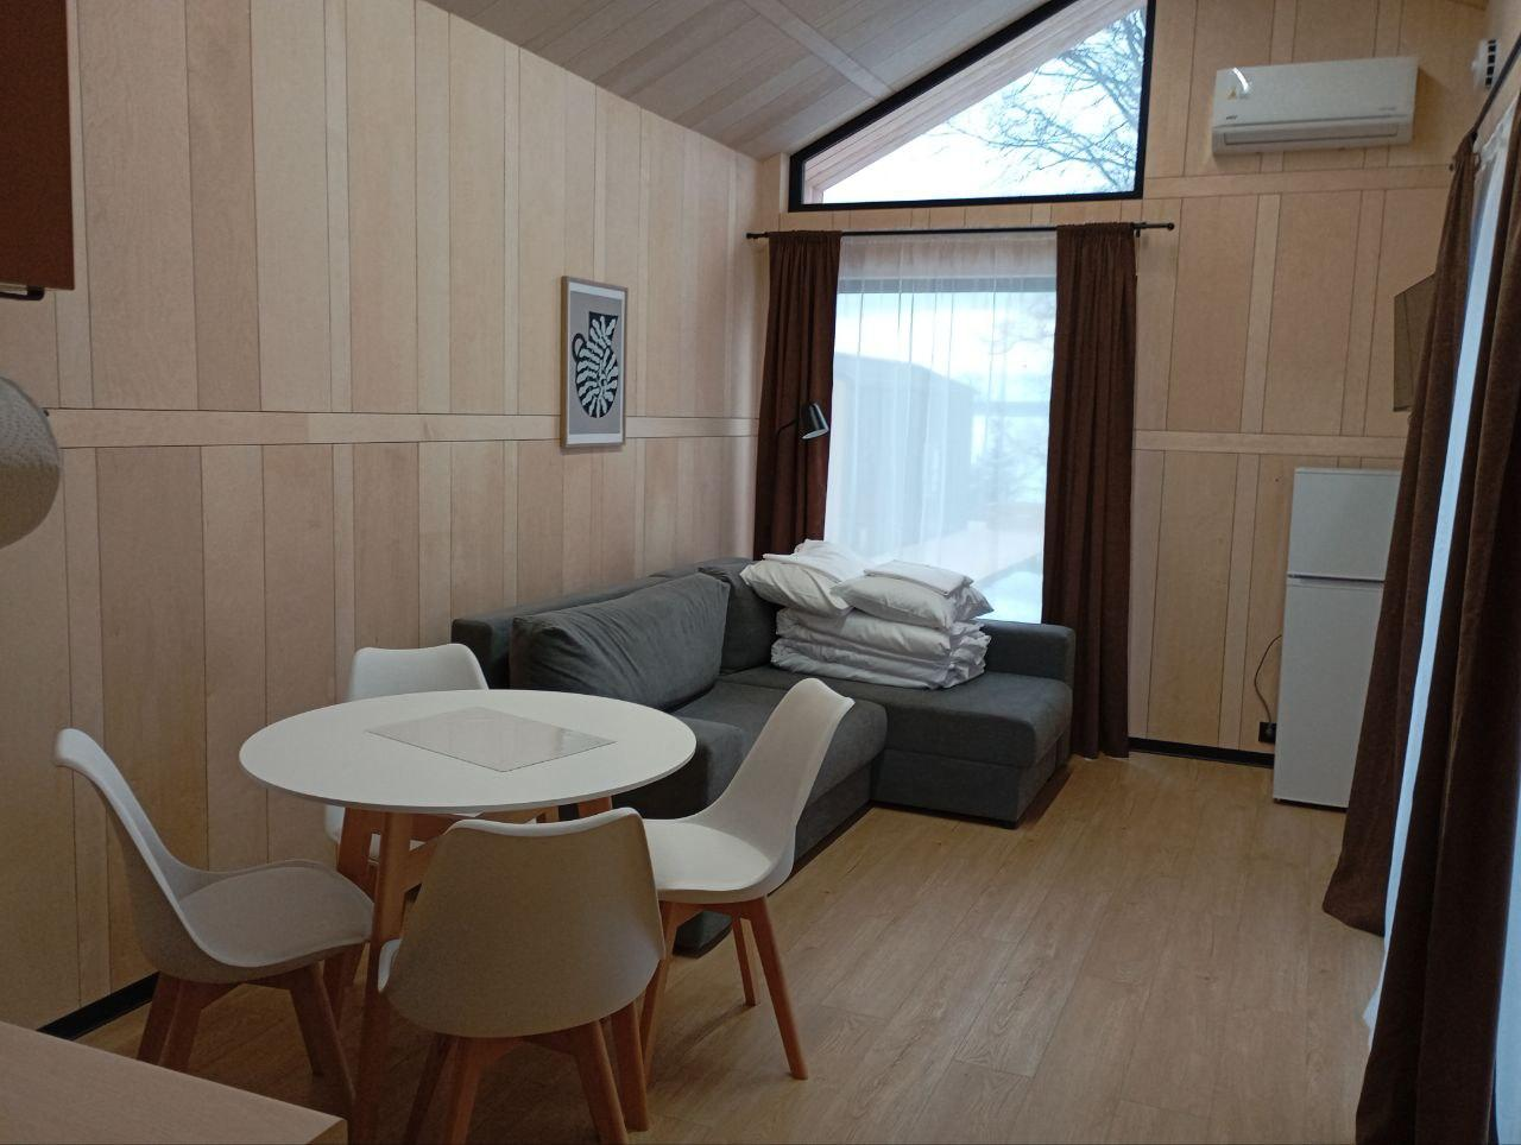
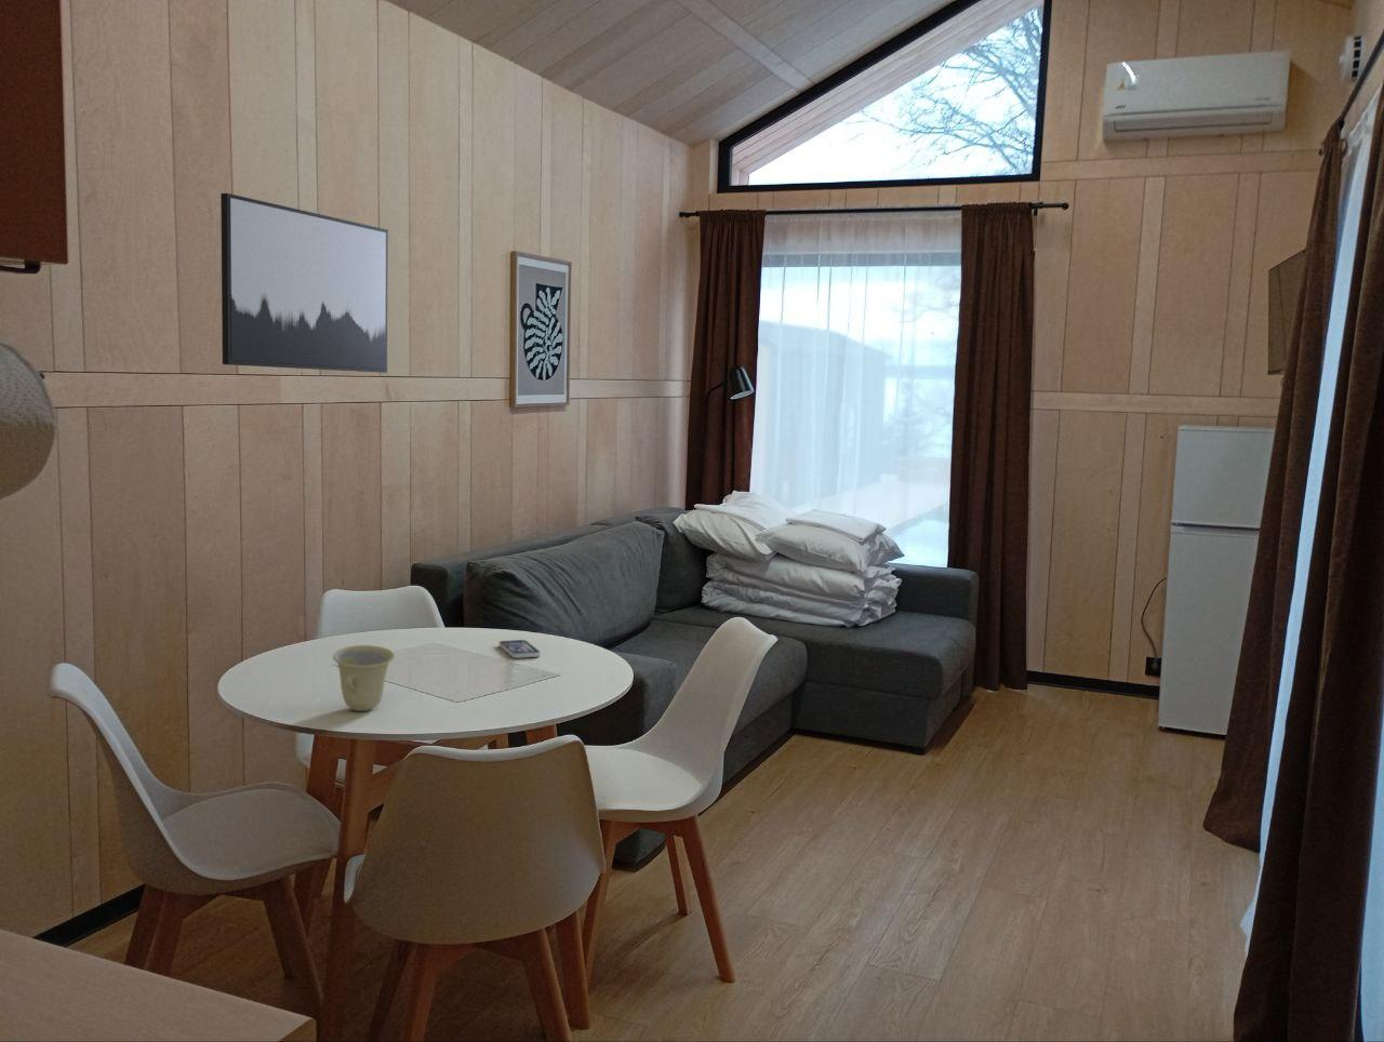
+ smartphone (519, 649)
+ wall art (311, 291)
+ cup (364, 680)
